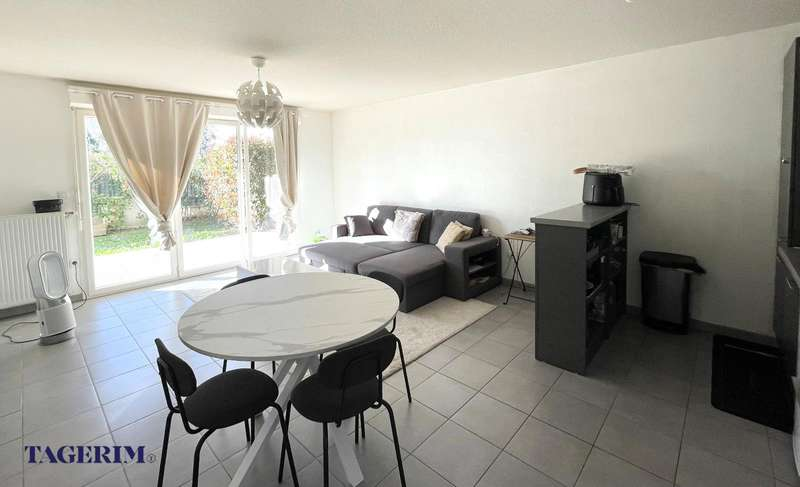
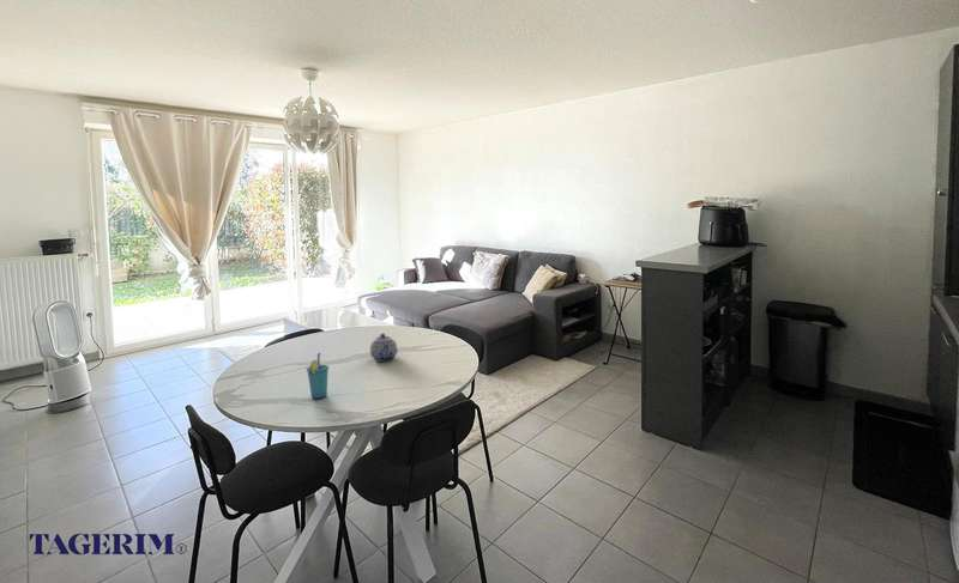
+ teapot (384, 346)
+ cup (318, 375)
